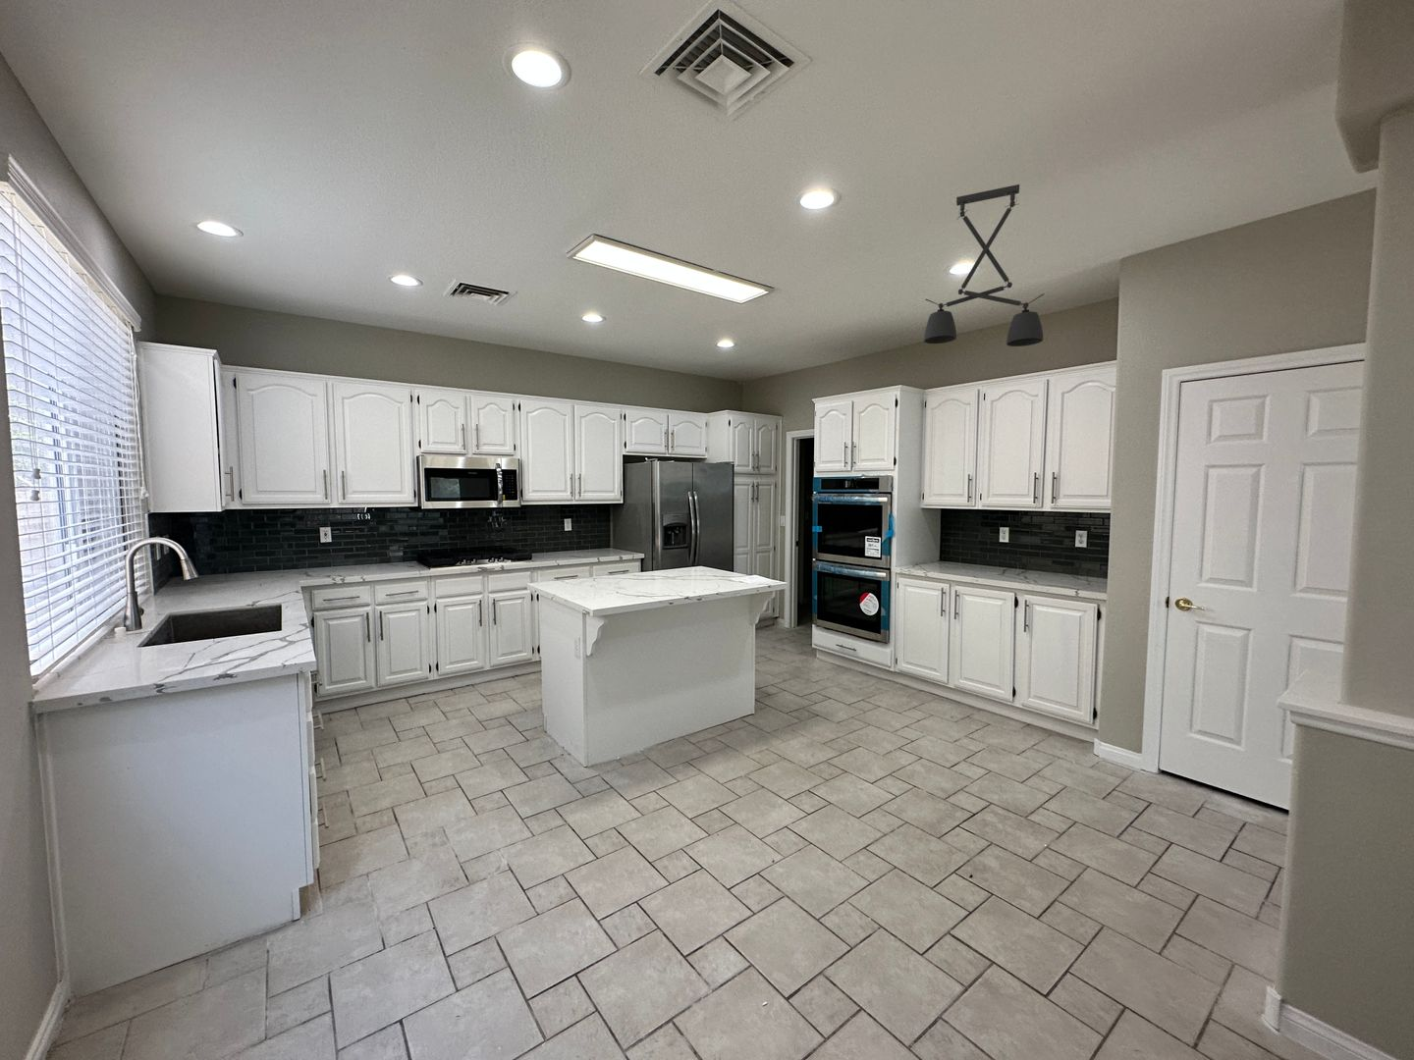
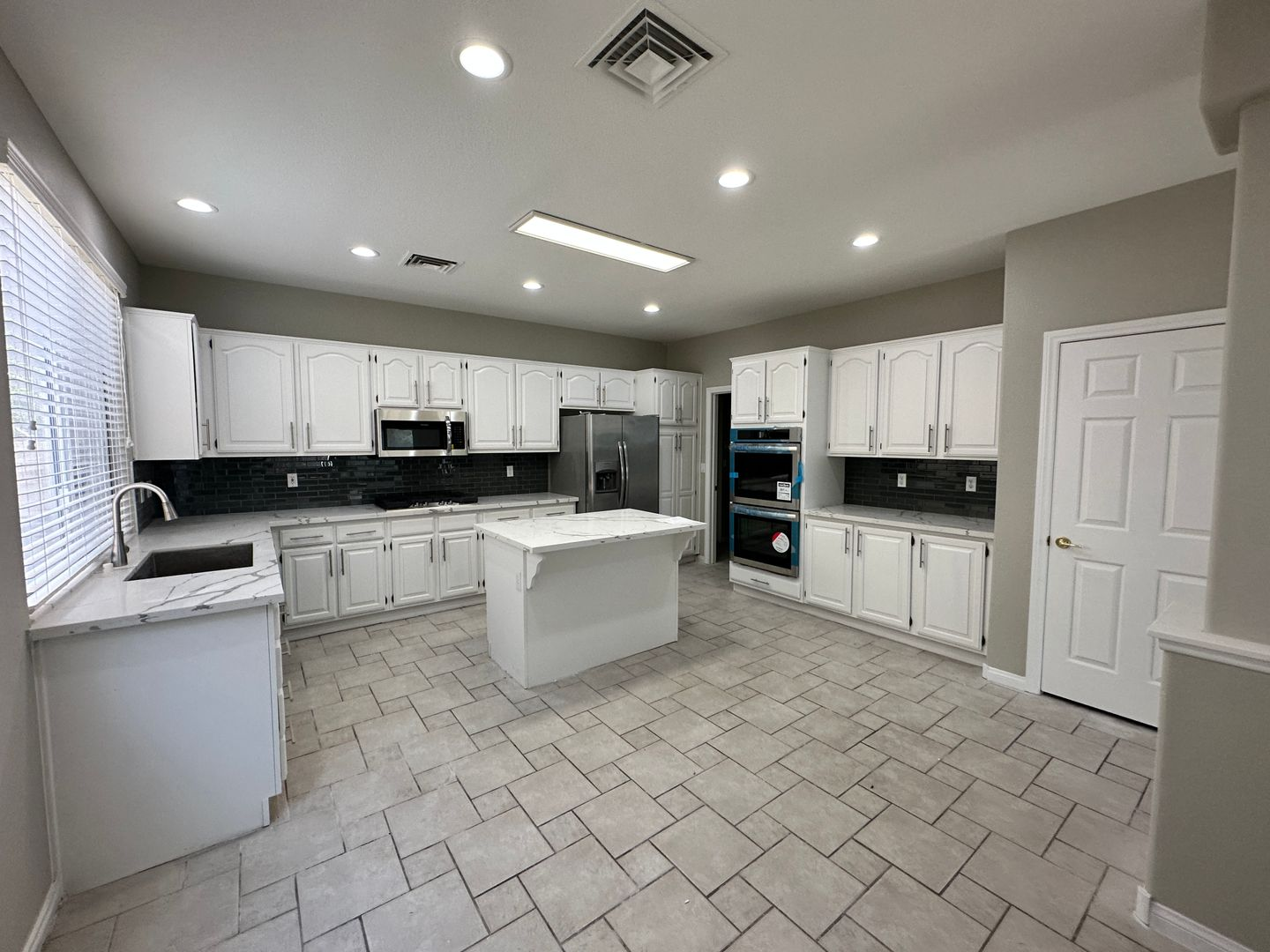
- ceiling light fixture (976, 268)
